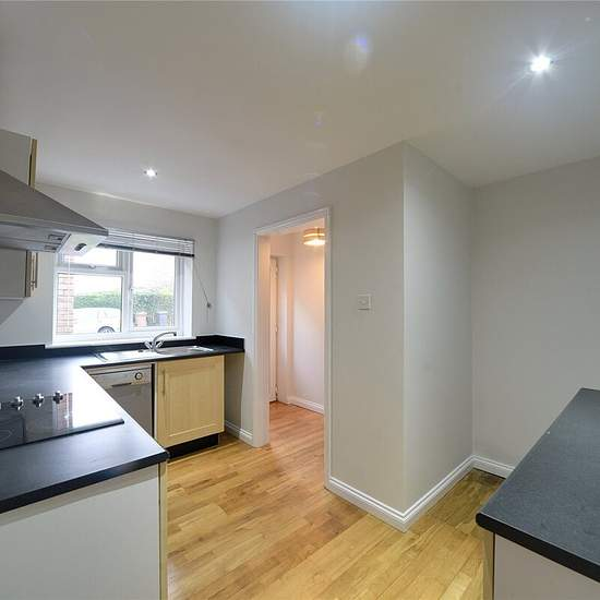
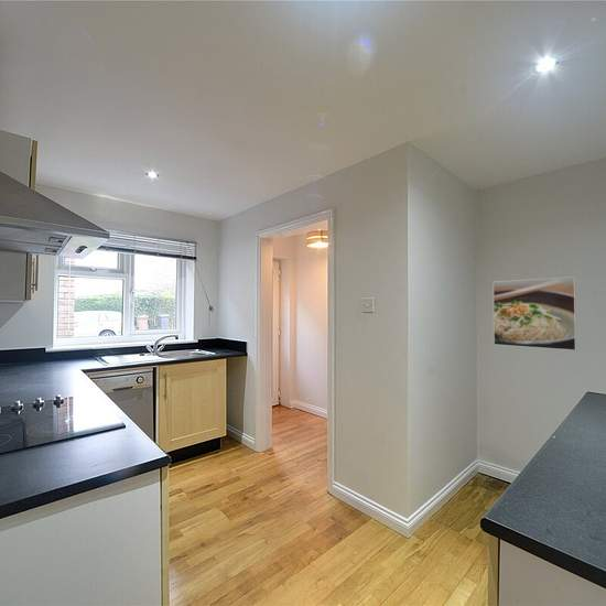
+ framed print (531, 313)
